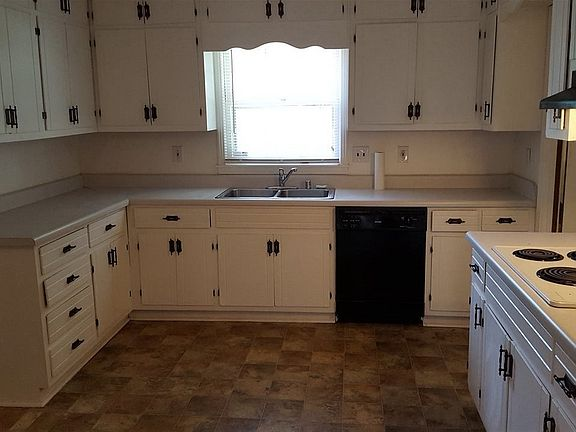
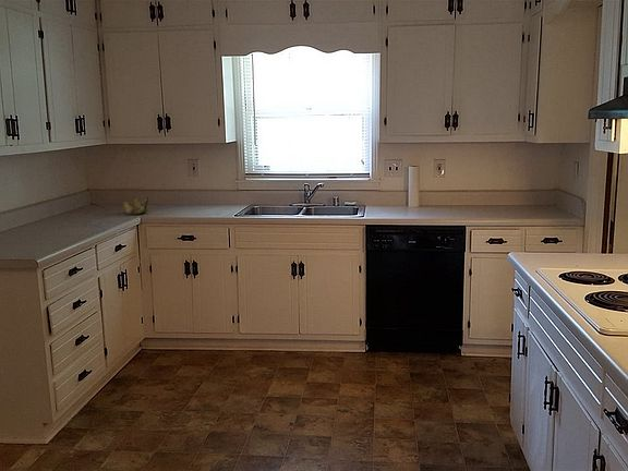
+ banana (137, 204)
